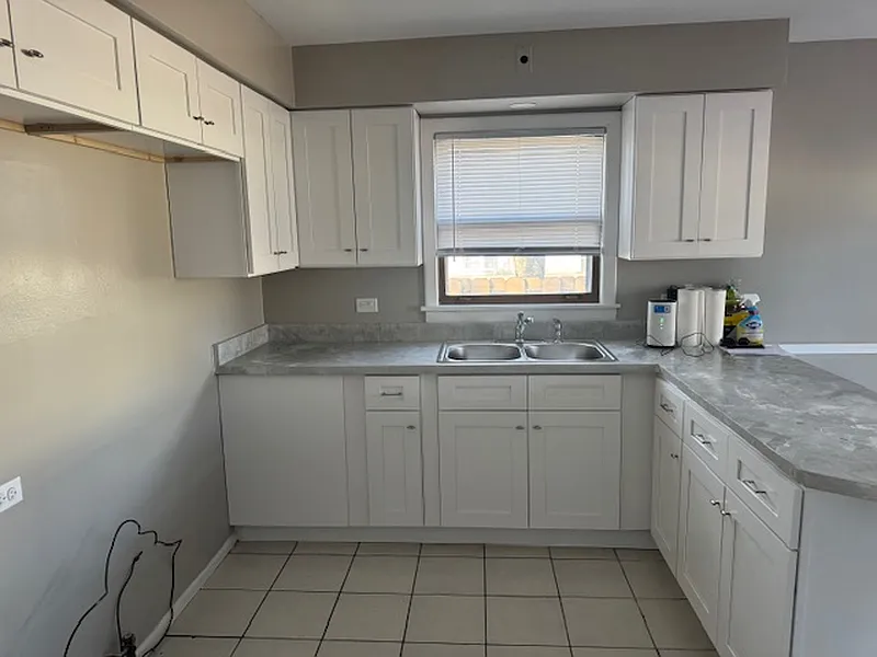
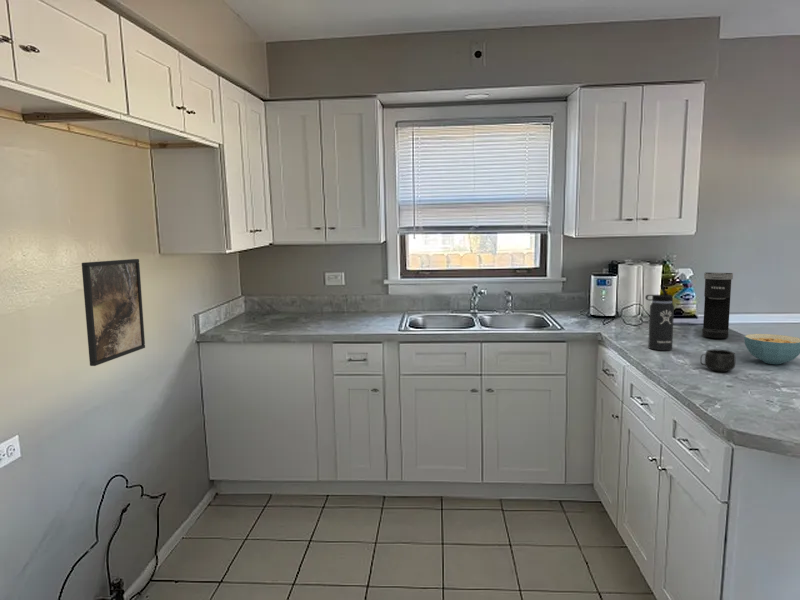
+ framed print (116, 308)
+ cereal bowl (773, 350)
+ thermos bottle (658, 316)
+ mug (717, 360)
+ coffee maker (717, 303)
